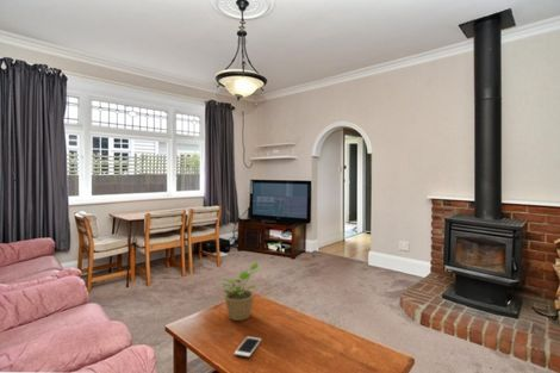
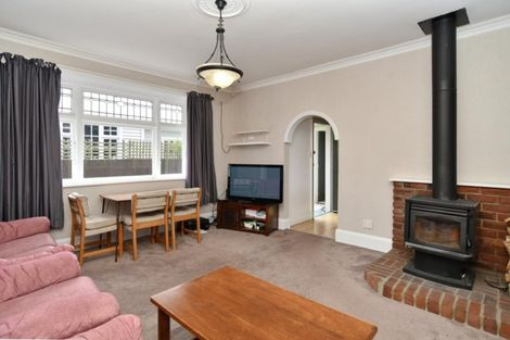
- potted plant (238, 291)
- cell phone (248, 346)
